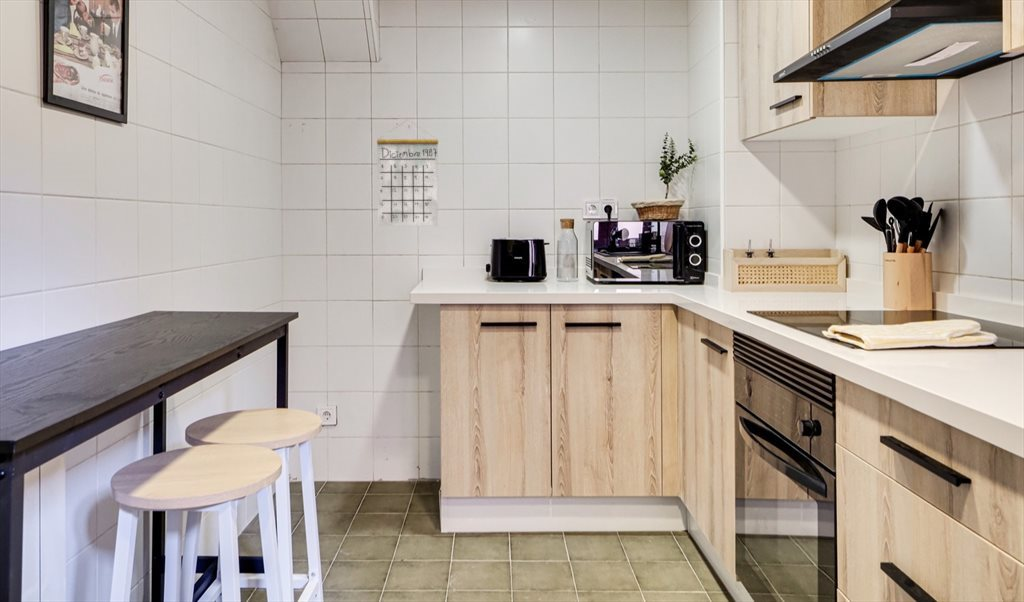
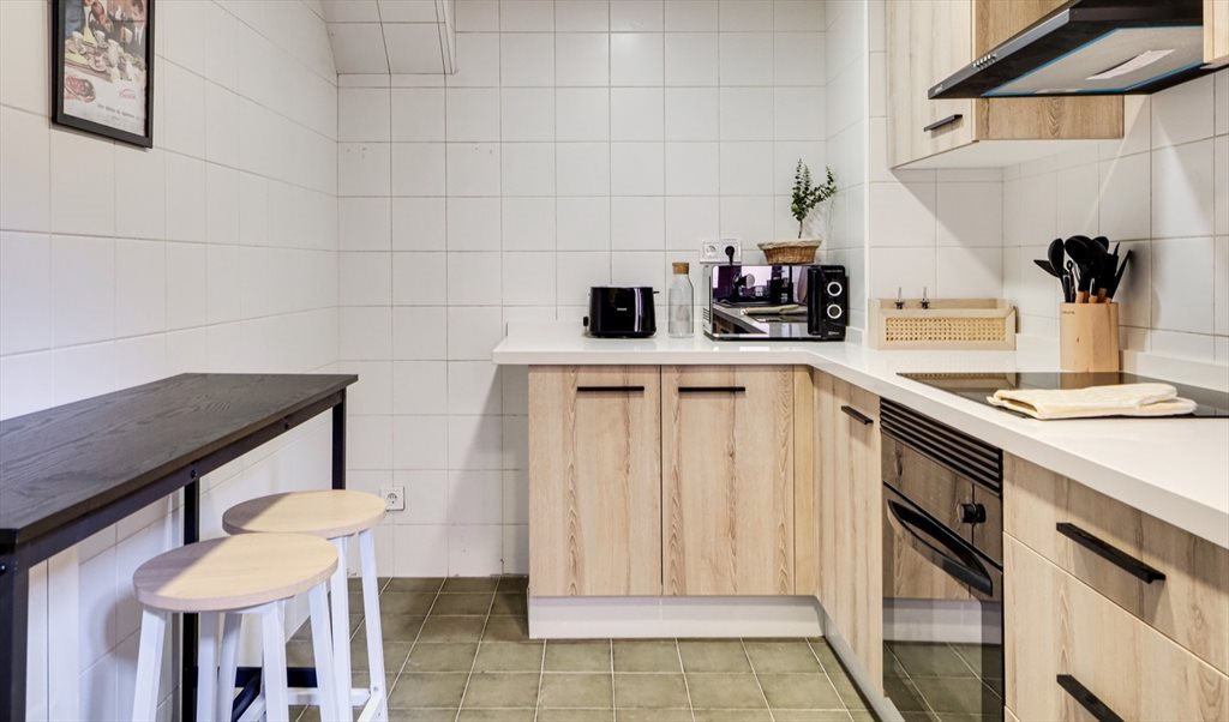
- calendar (407, 172)
